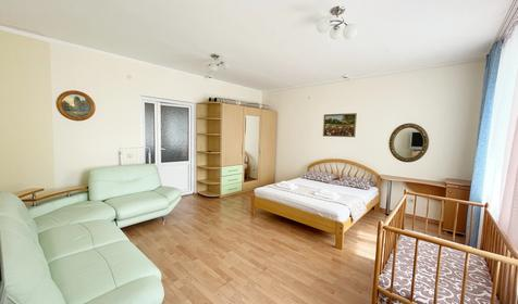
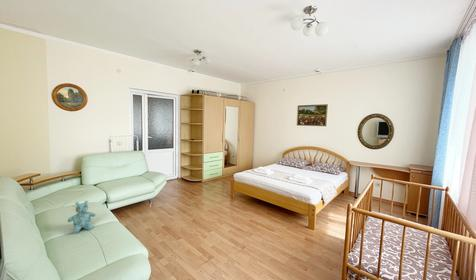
+ stuffed bear (82, 215)
